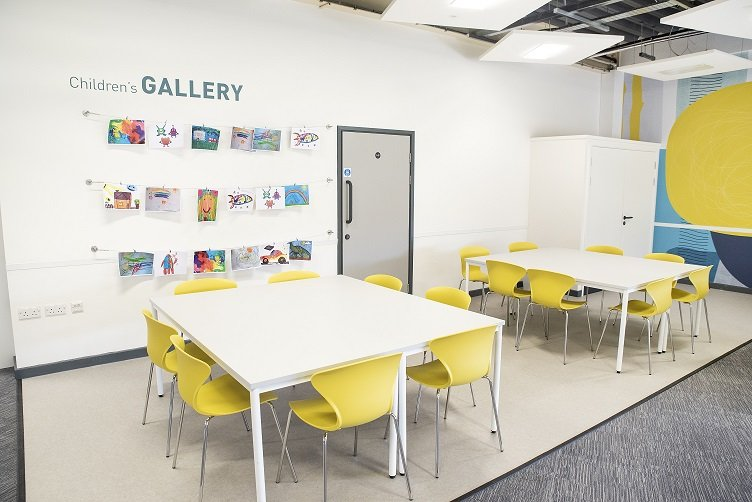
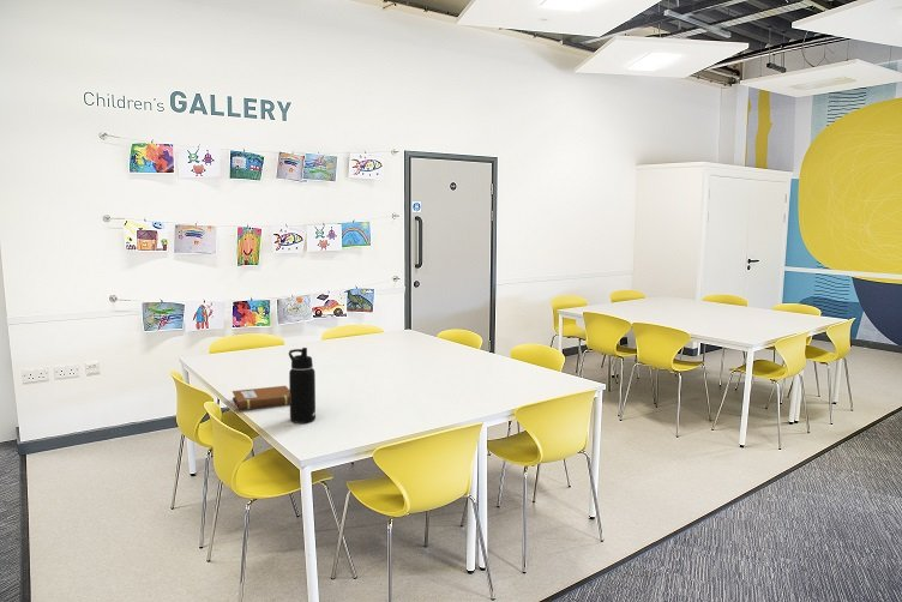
+ water bottle (301, 381)
+ notebook (261, 397)
